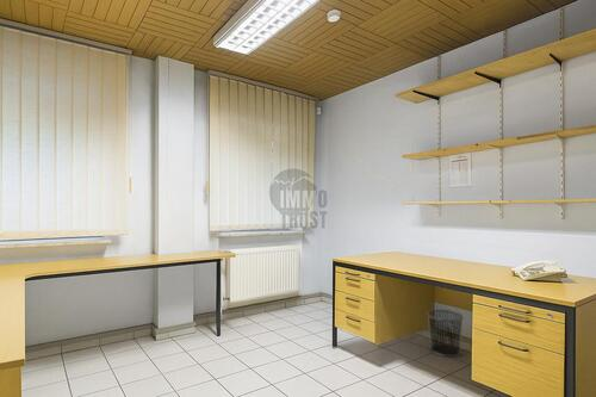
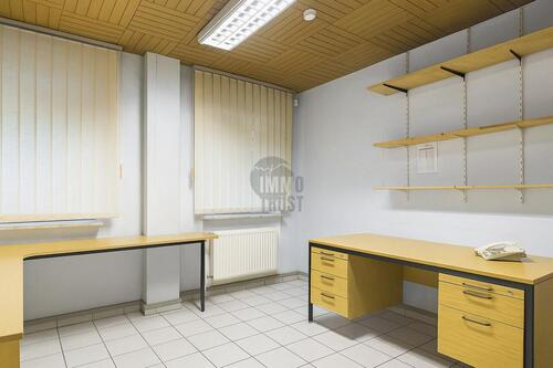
- waste bin (443, 333)
